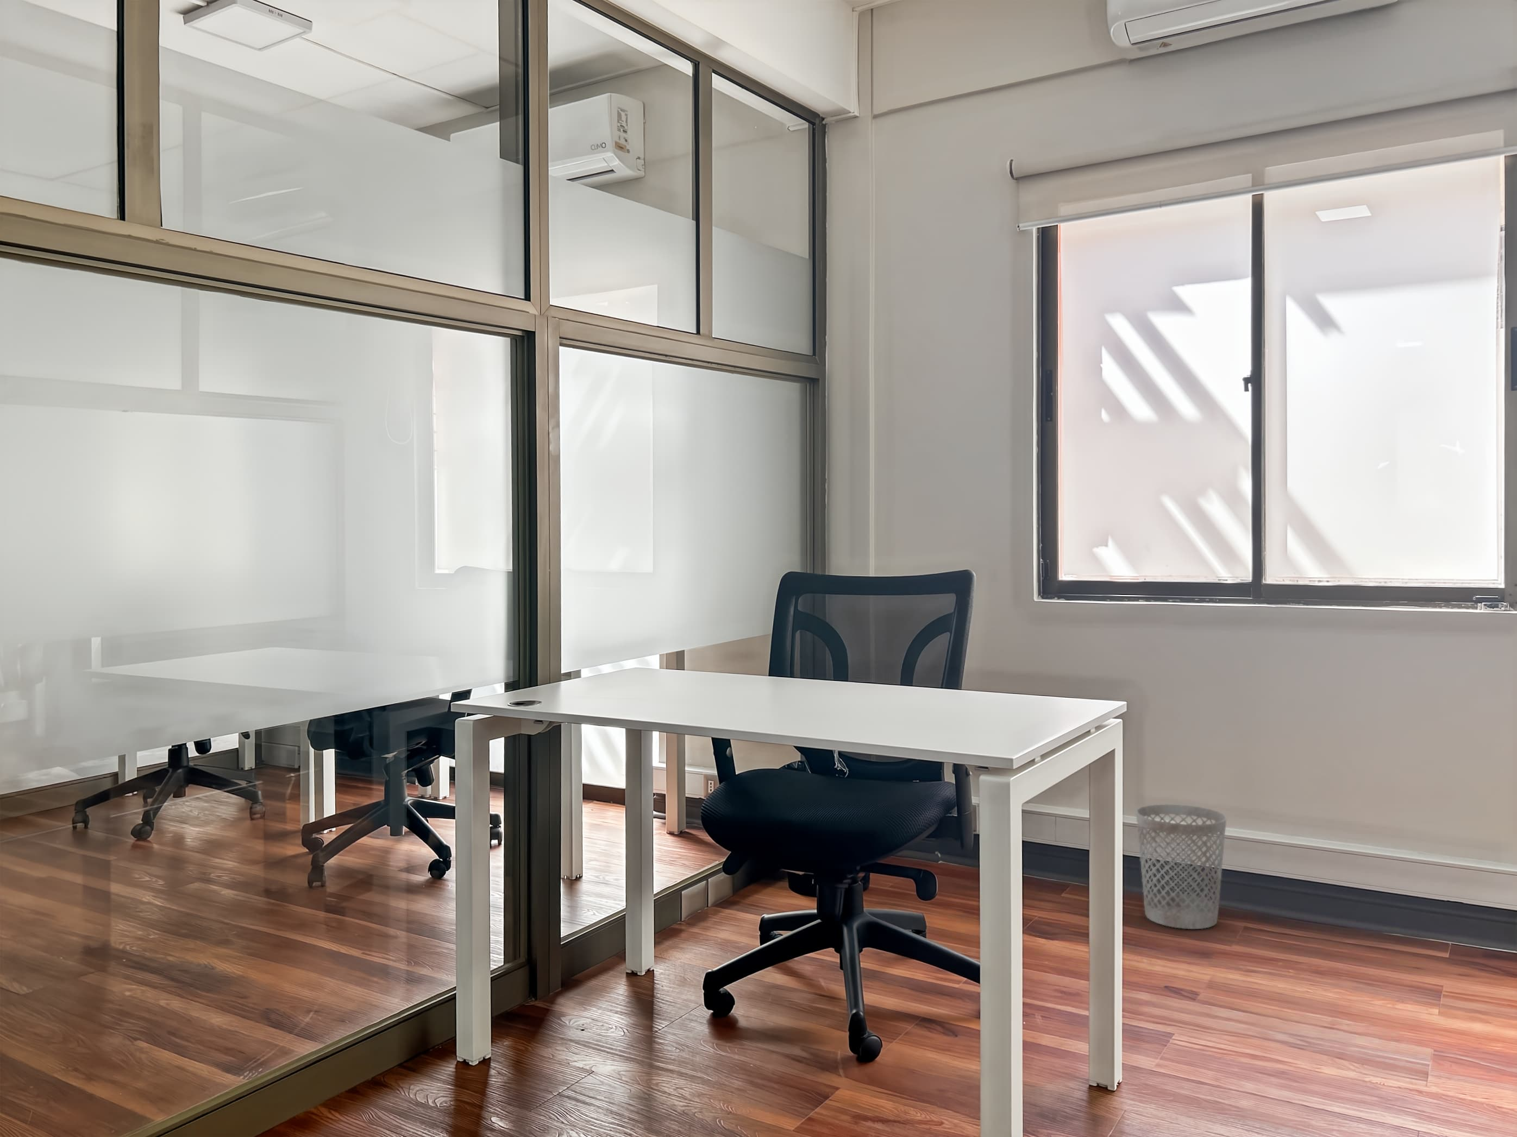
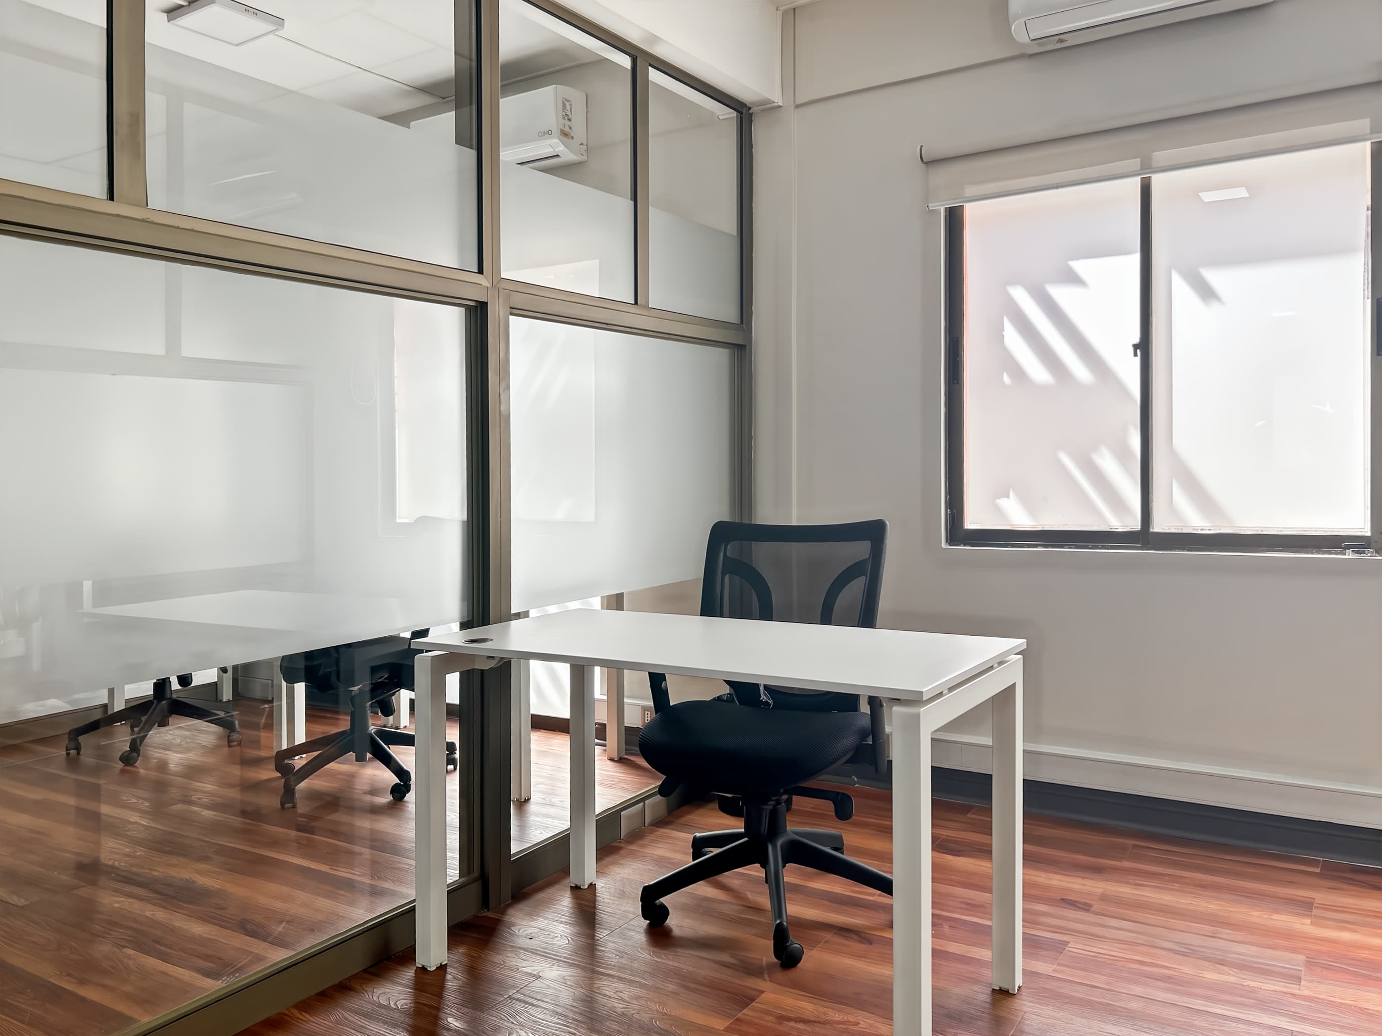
- wastebasket (1180, 866)
